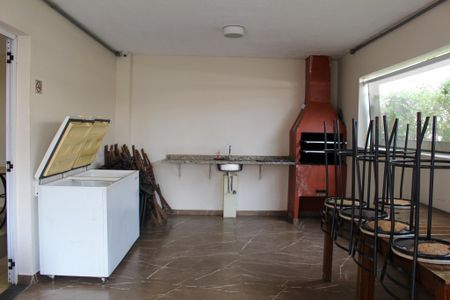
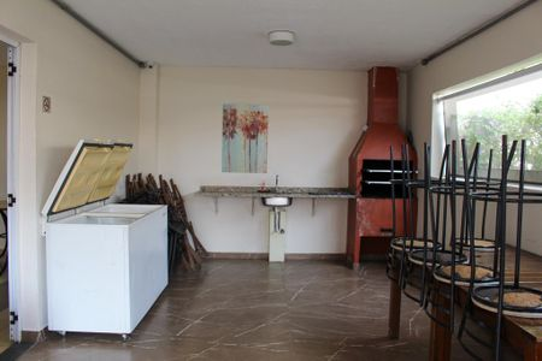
+ wall art (245, 138)
